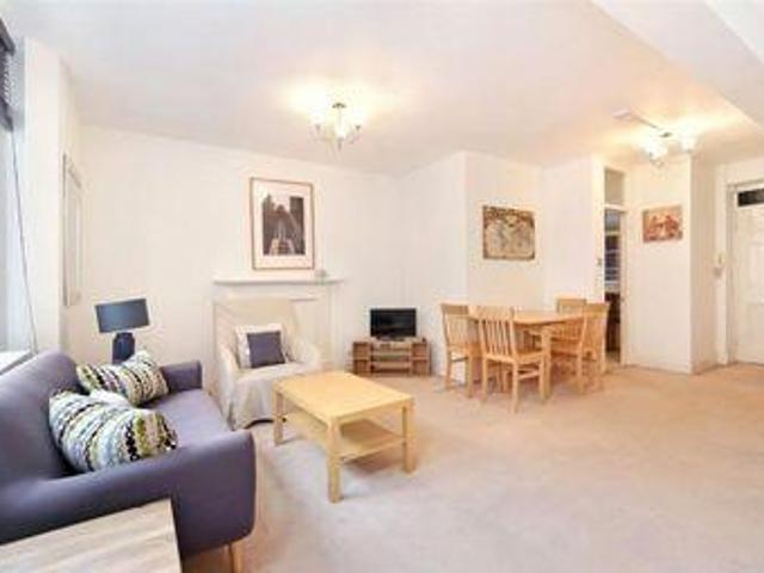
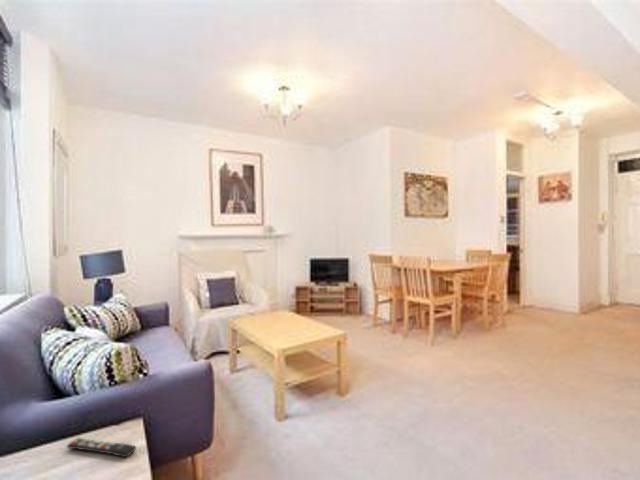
+ remote control (101, 447)
